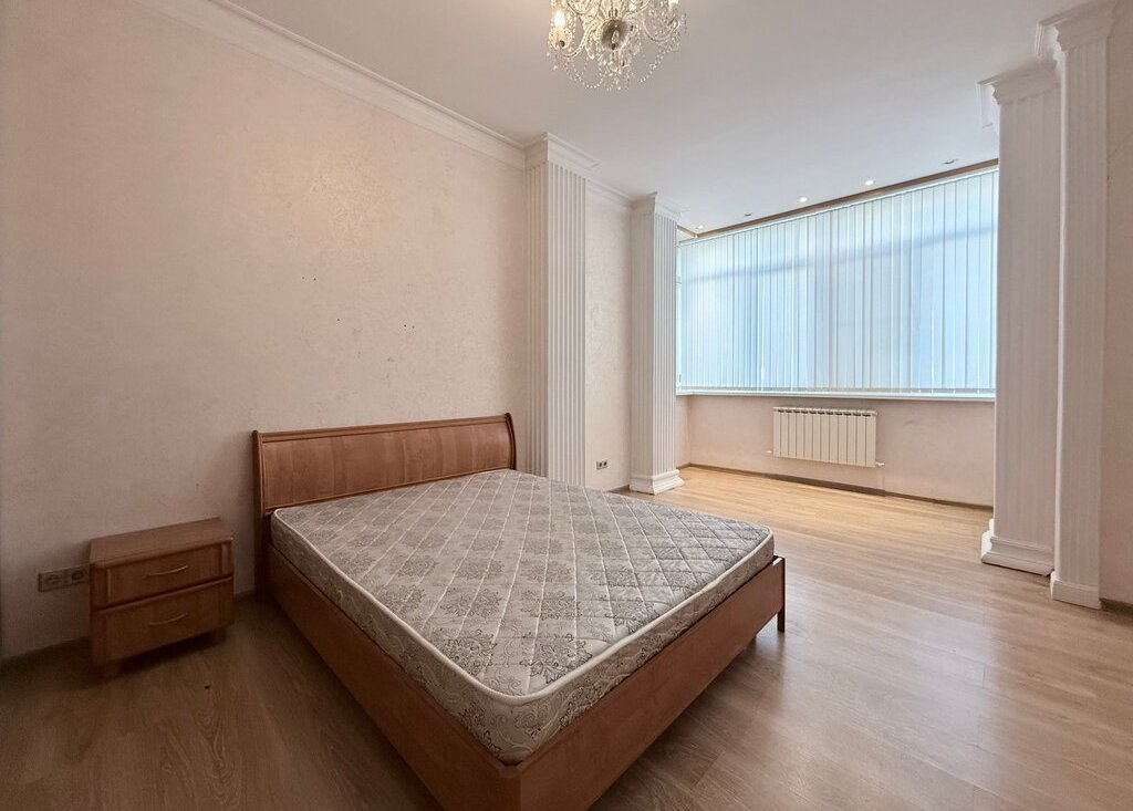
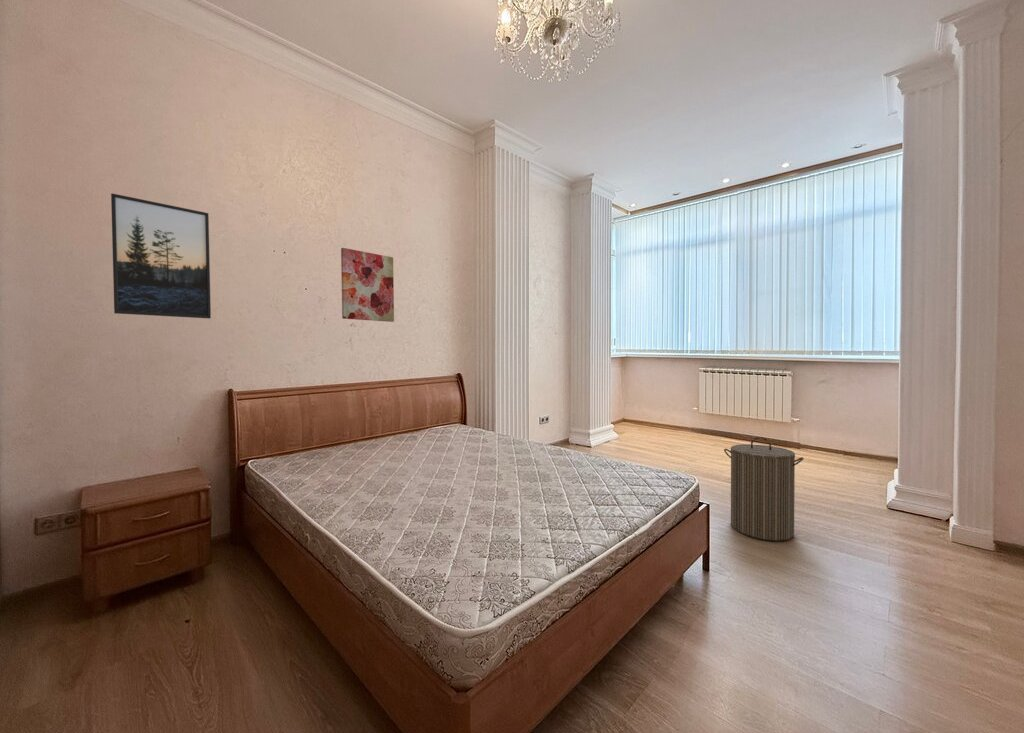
+ wall art (368, 286)
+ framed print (164, 260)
+ laundry hamper (761, 483)
